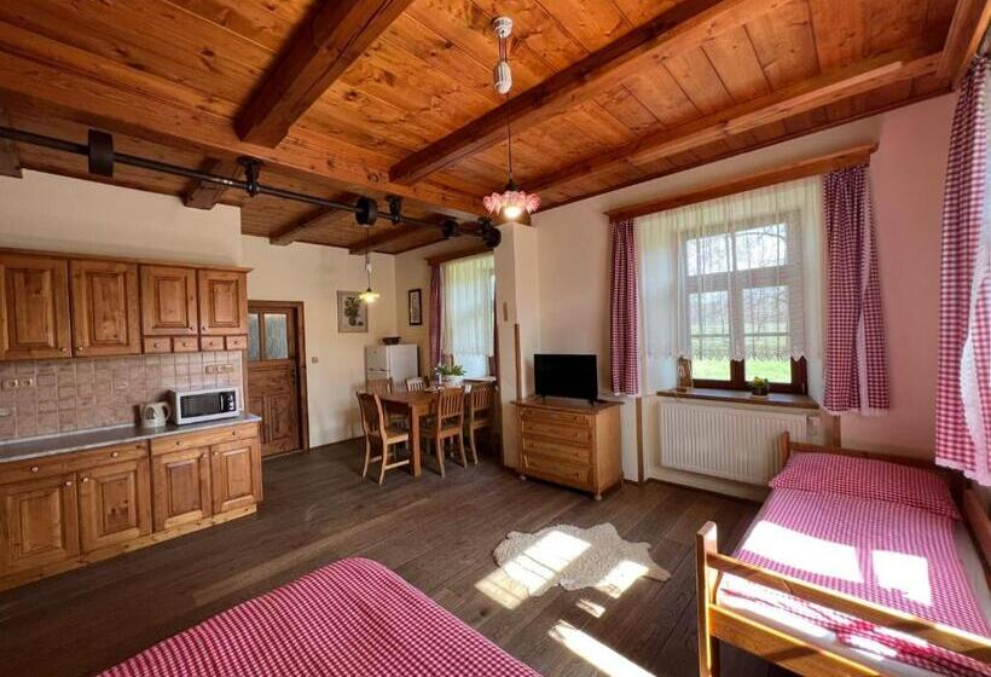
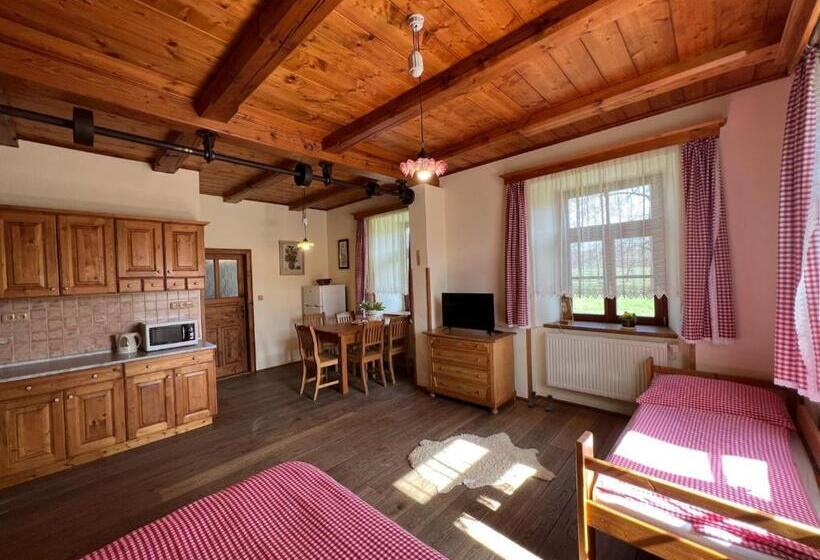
+ boots (535, 400)
